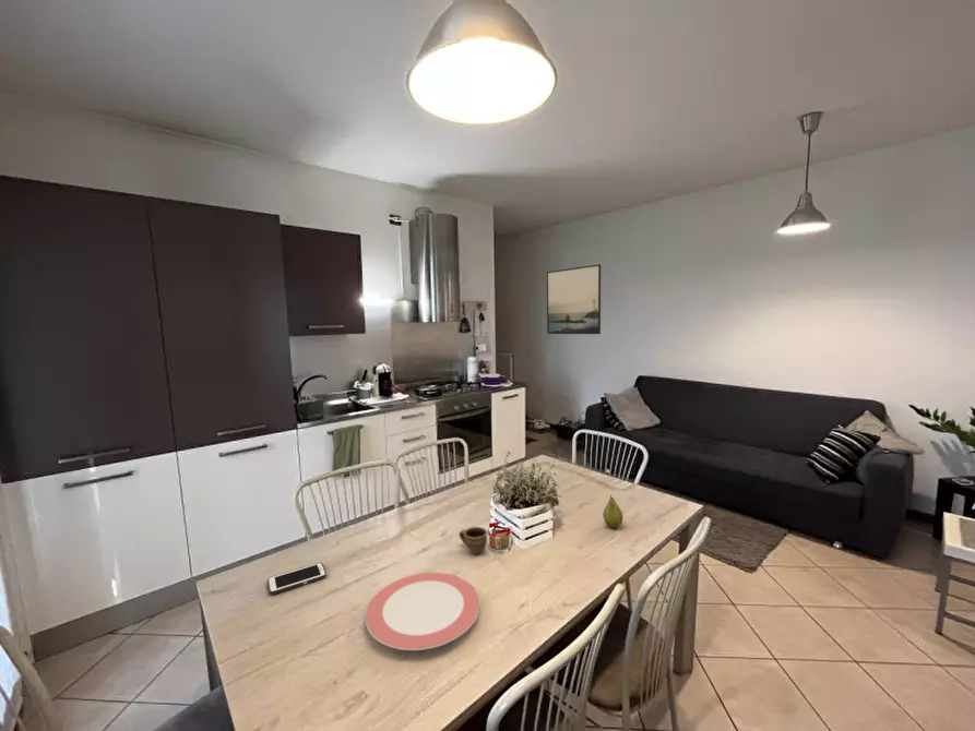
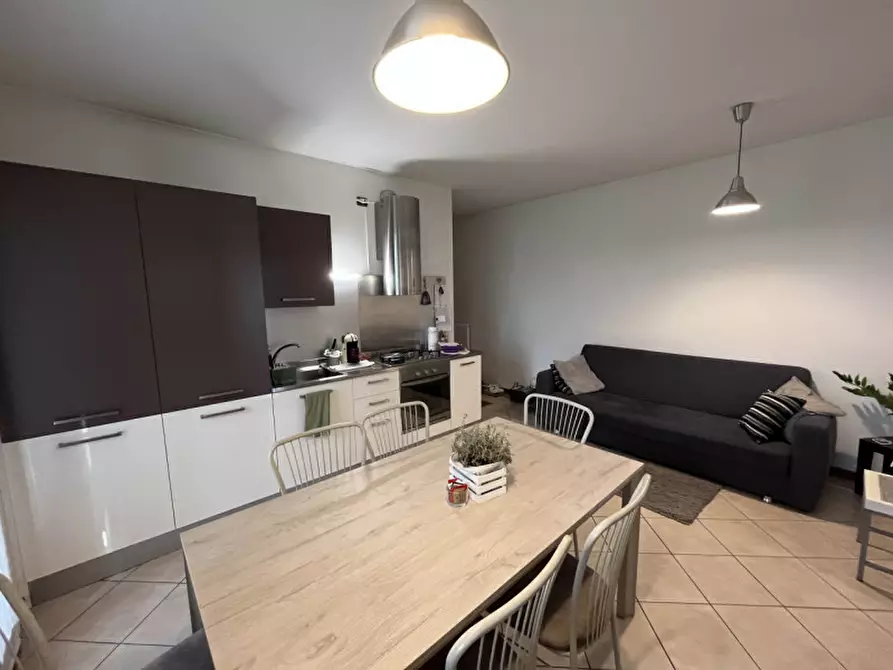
- plate (424, 609)
- cell phone (297, 577)
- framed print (572, 301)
- fruit (613, 510)
- cup (473, 539)
